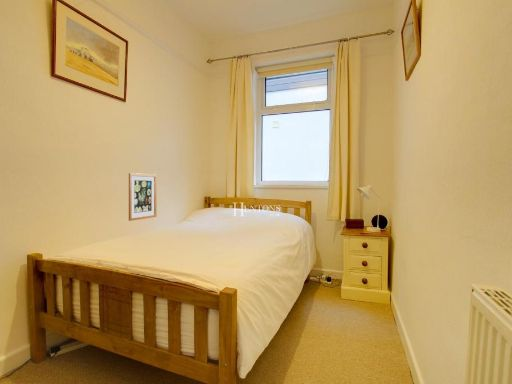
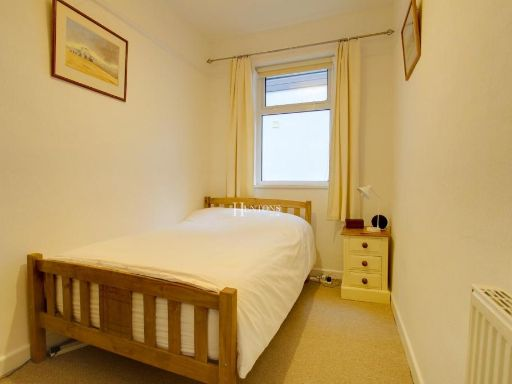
- wall art (143, 196)
